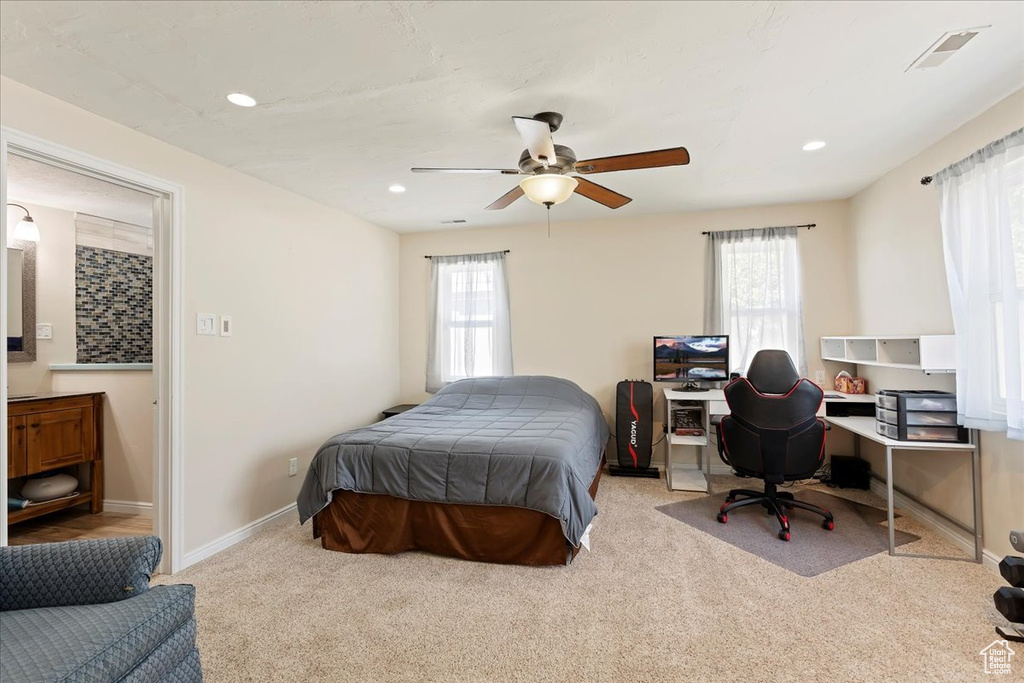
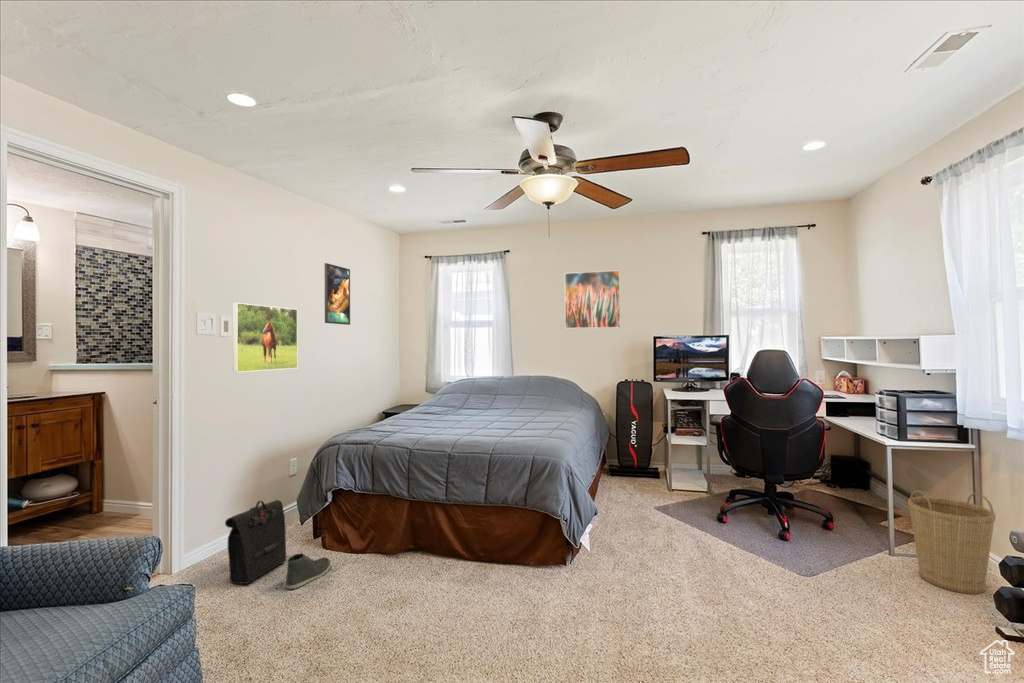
+ basket (950, 536)
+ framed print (337, 295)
+ backpack (258, 536)
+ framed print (267, 338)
+ sneaker (310, 563)
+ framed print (592, 300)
